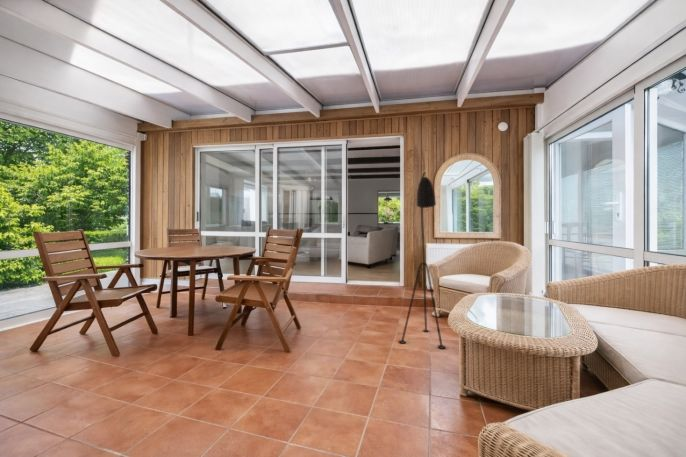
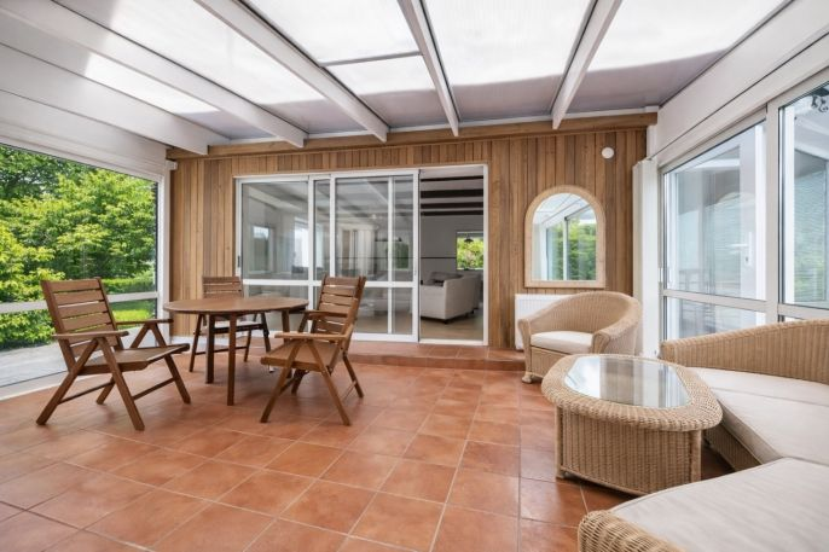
- floor lamp (423, 252)
